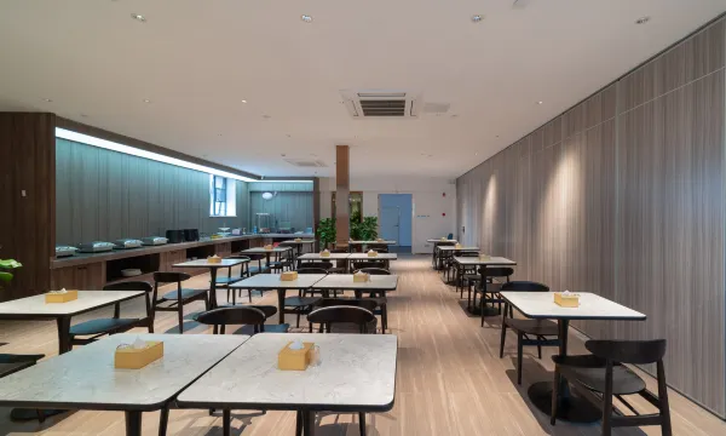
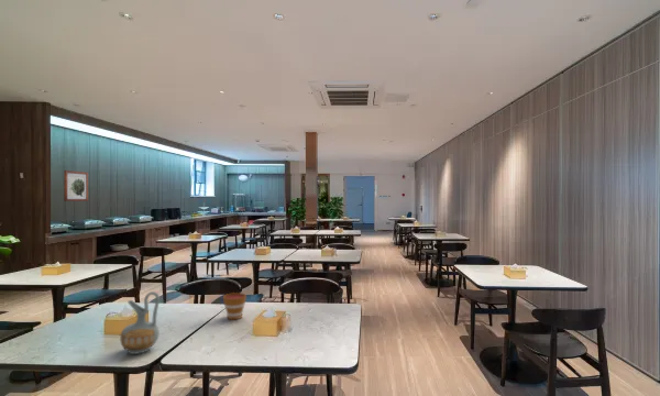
+ cup (234, 306)
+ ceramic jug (140, 321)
+ wall art (76, 186)
